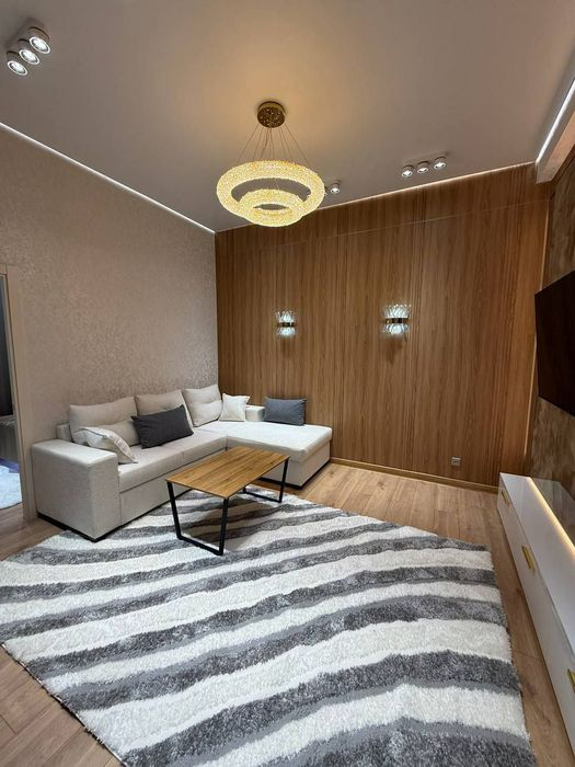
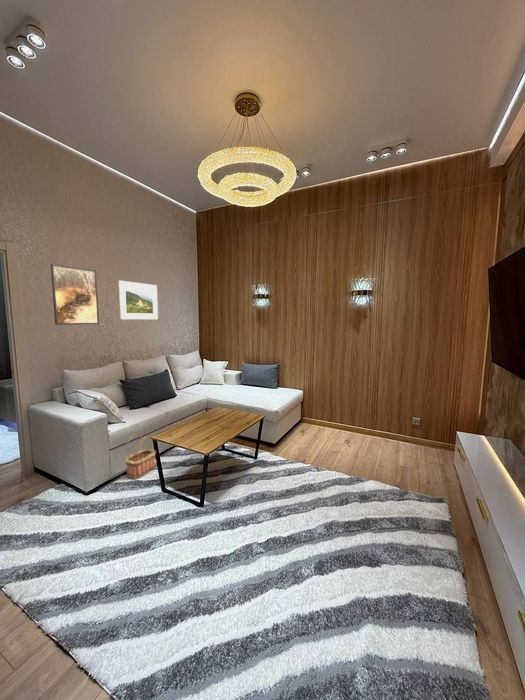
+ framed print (139, 301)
+ basket (140, 453)
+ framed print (76, 296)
